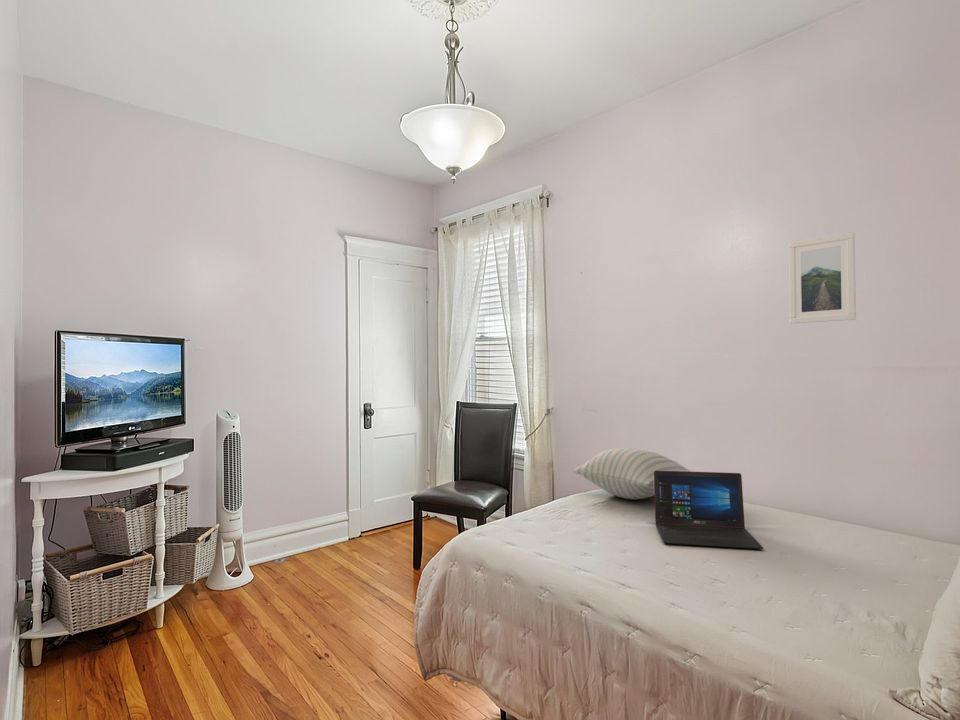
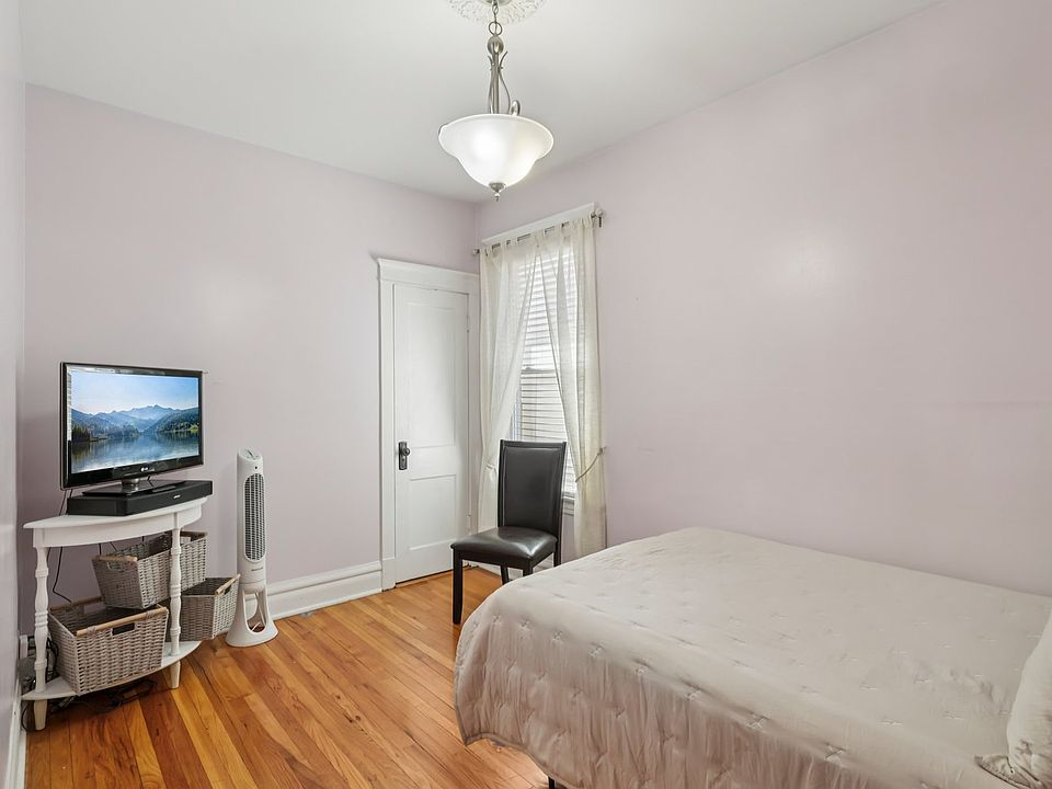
- laptop (704, 507)
- pillow (632, 472)
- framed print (820, 279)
